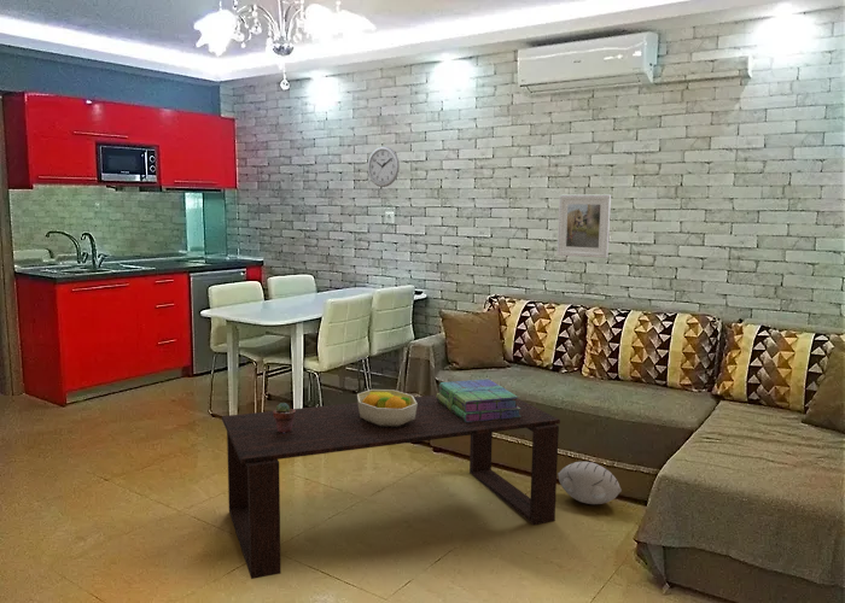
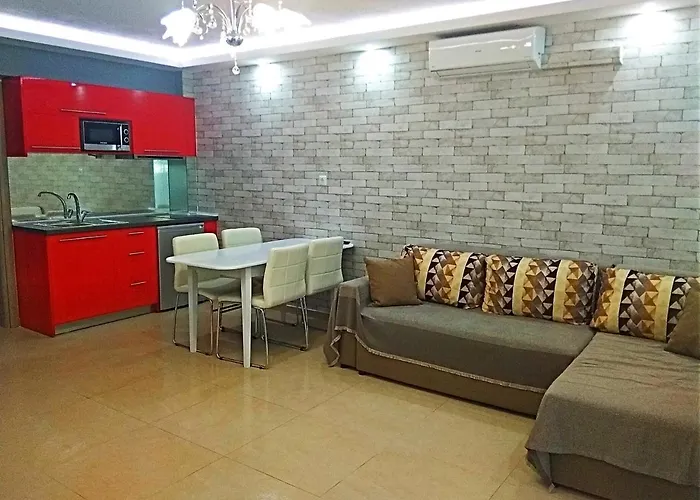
- stack of books (477, 398)
- plush toy (588, 481)
- fruit bowl (386, 403)
- wall clock (381, 166)
- potted succulent (284, 416)
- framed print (583, 226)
- coffee table (385, 445)
